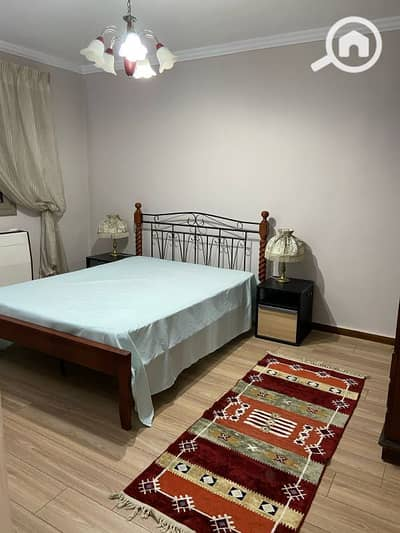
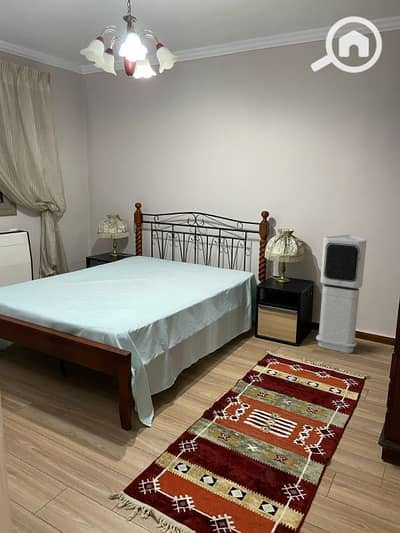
+ air purifier (342, 292)
